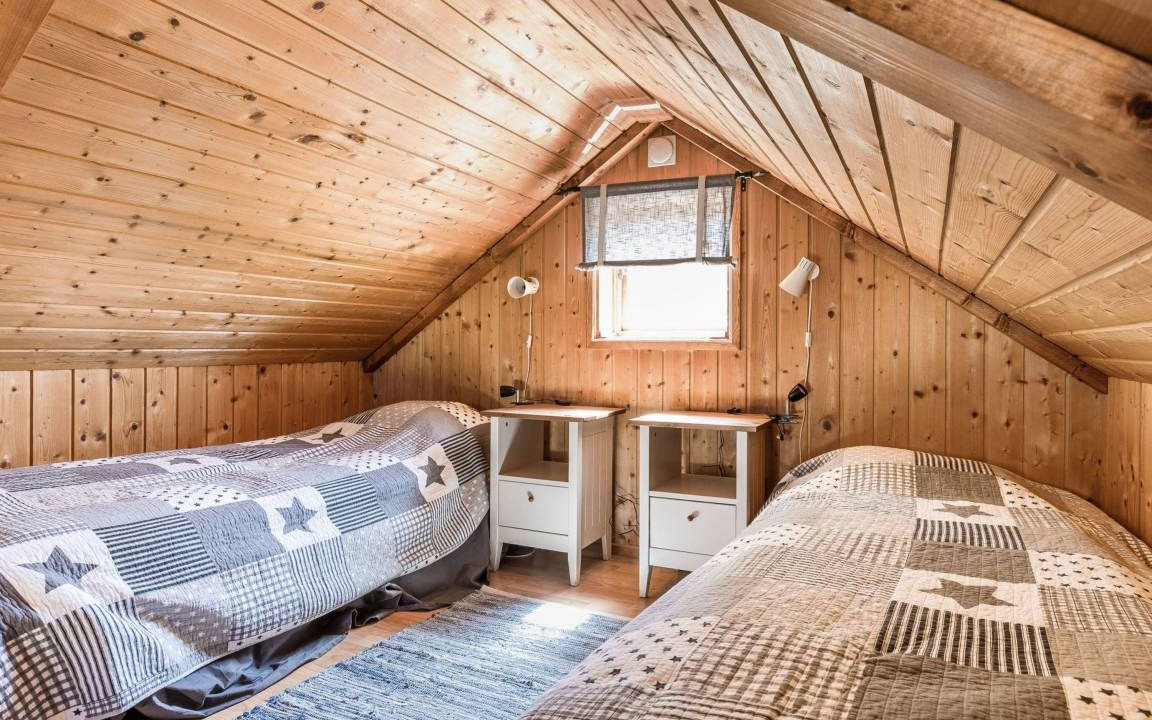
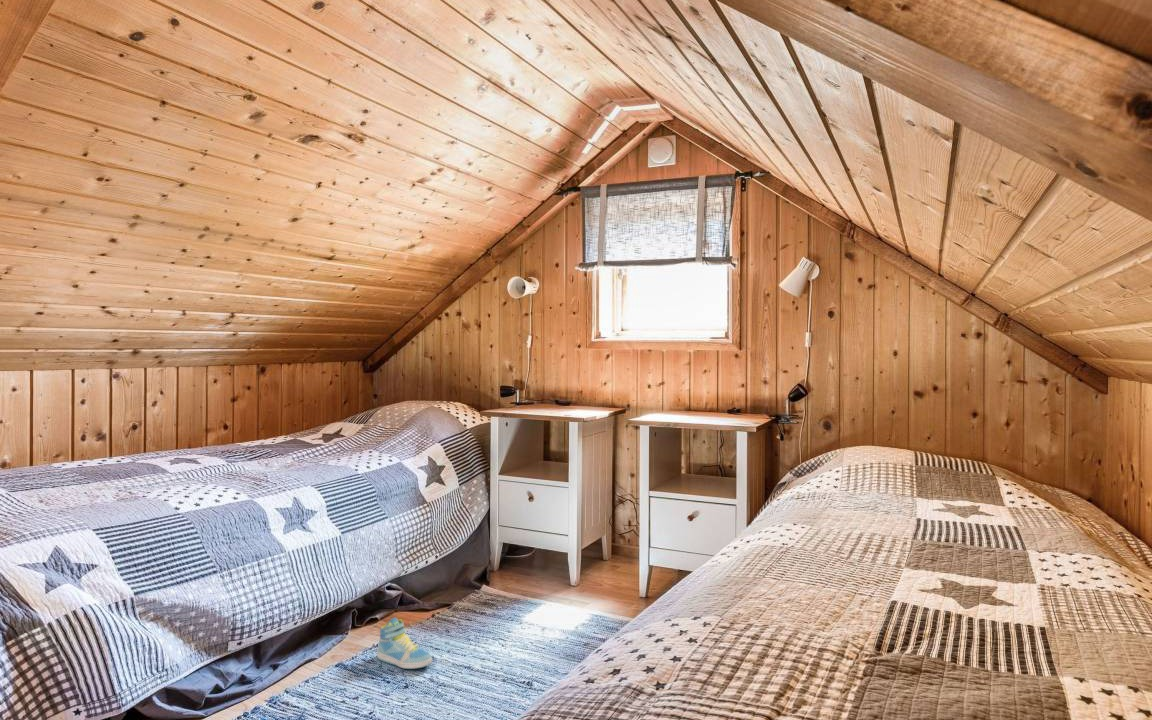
+ sneaker (403, 641)
